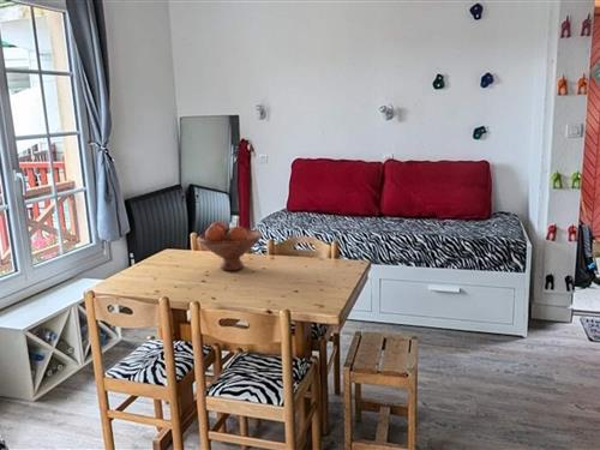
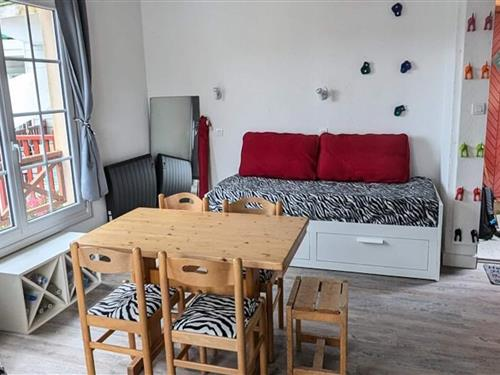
- fruit bowl (230, 245)
